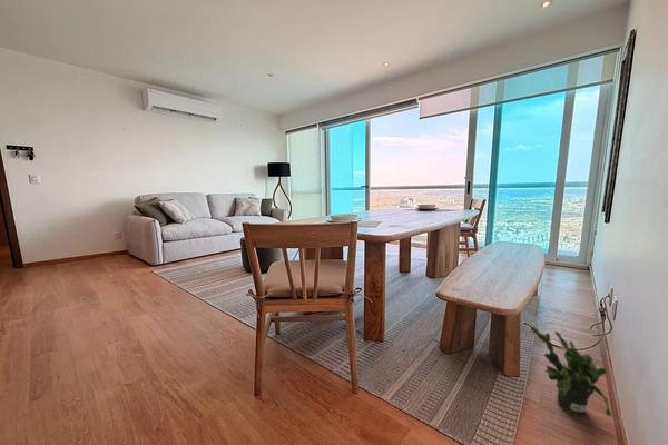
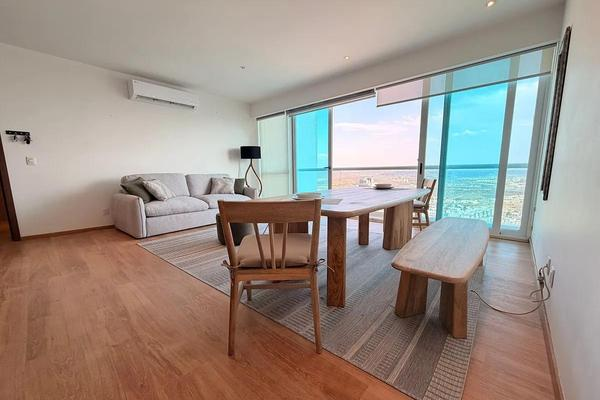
- potted plant (563, 374)
